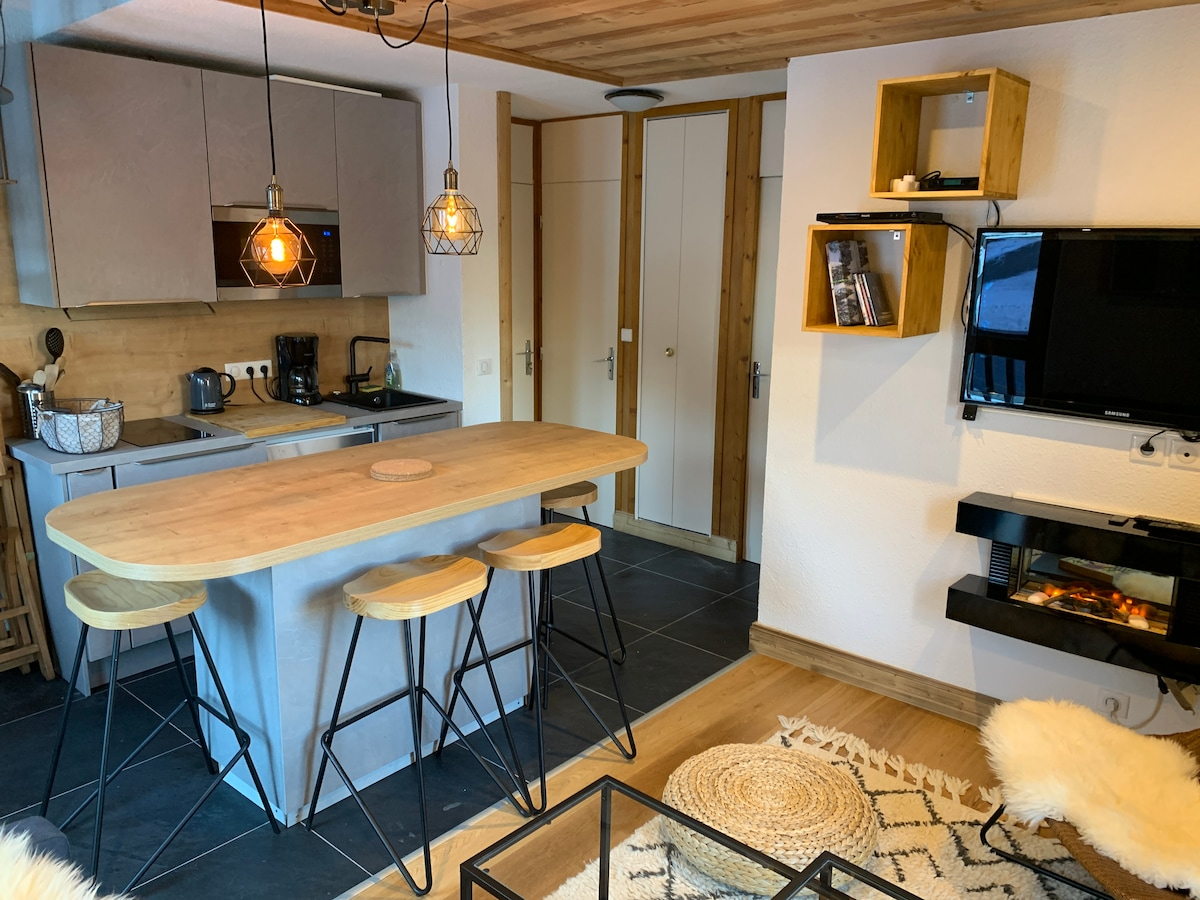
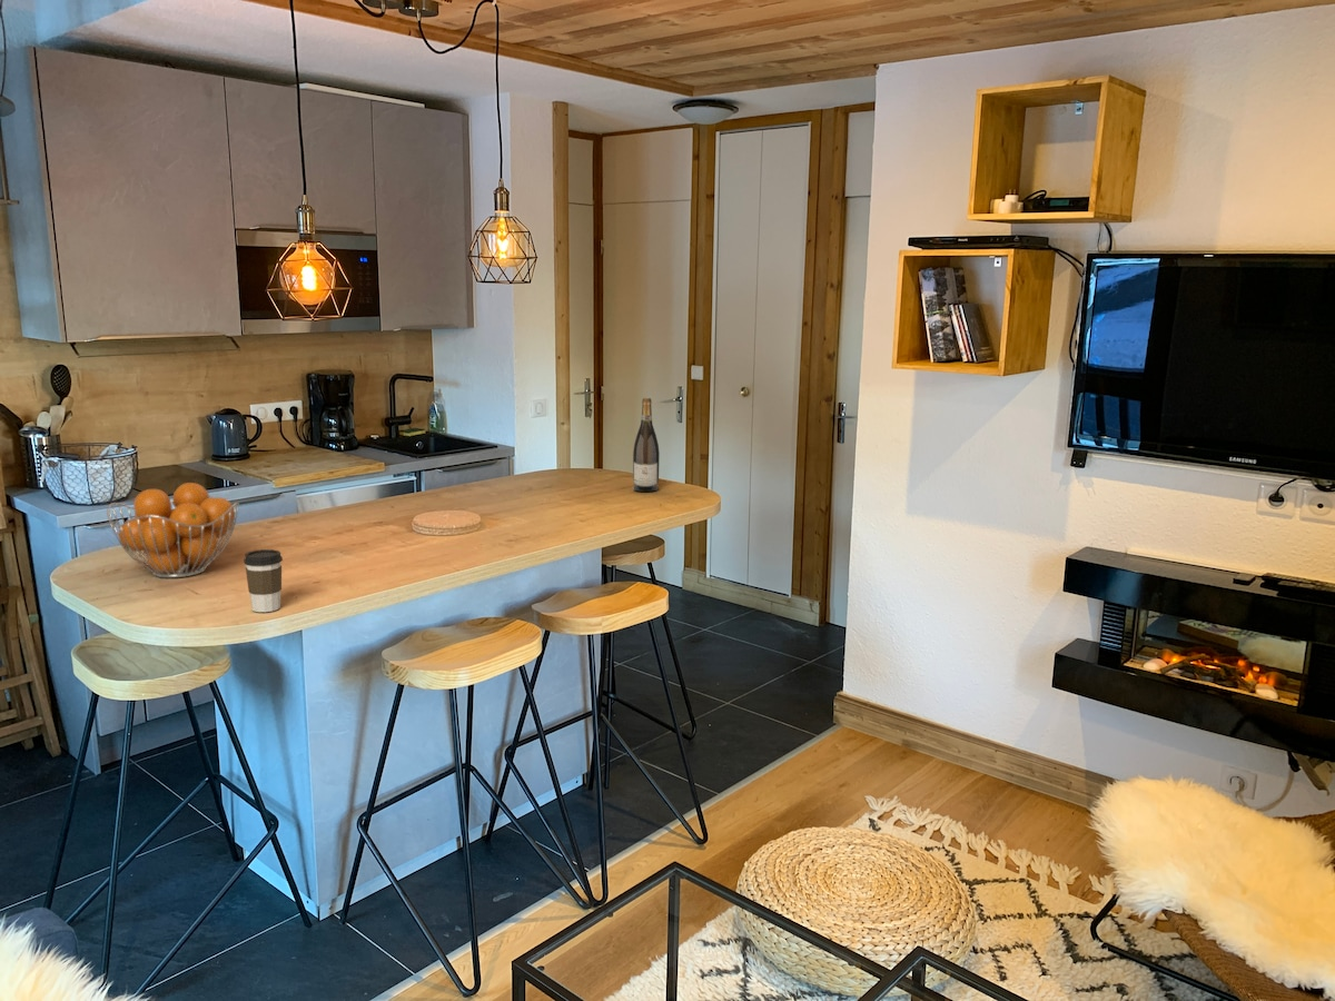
+ coffee cup (264, 581)
+ wine bottle (645, 444)
+ fruit basket (176, 528)
